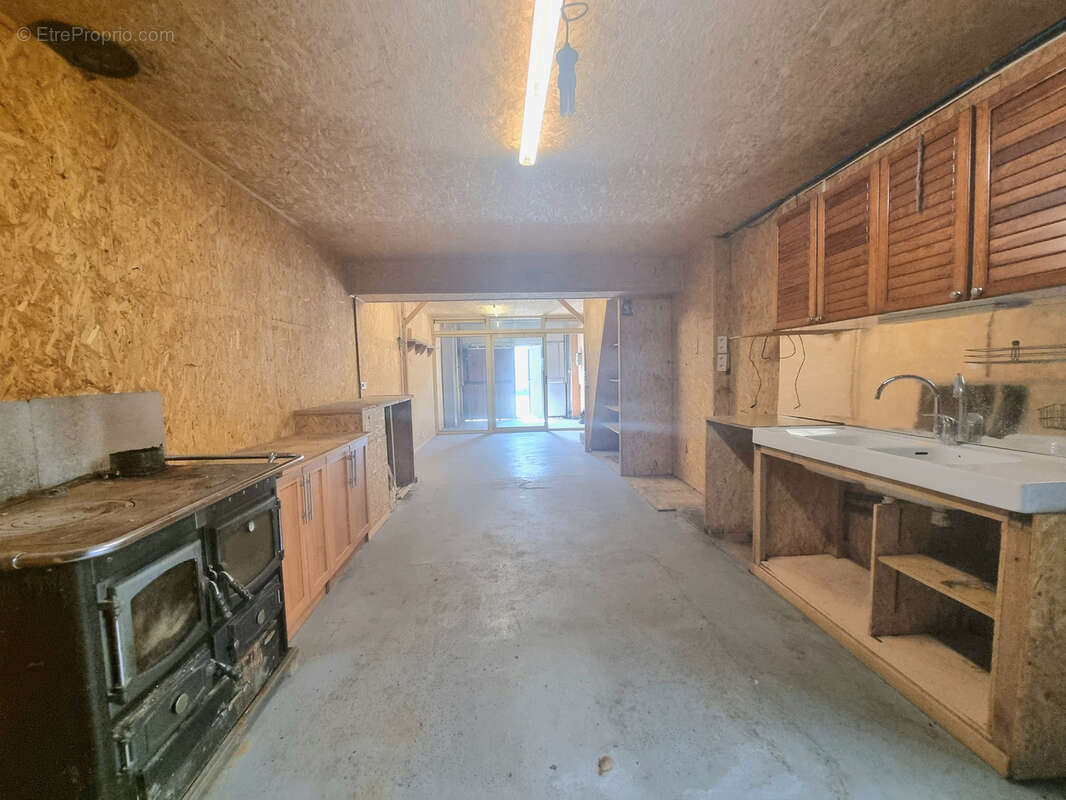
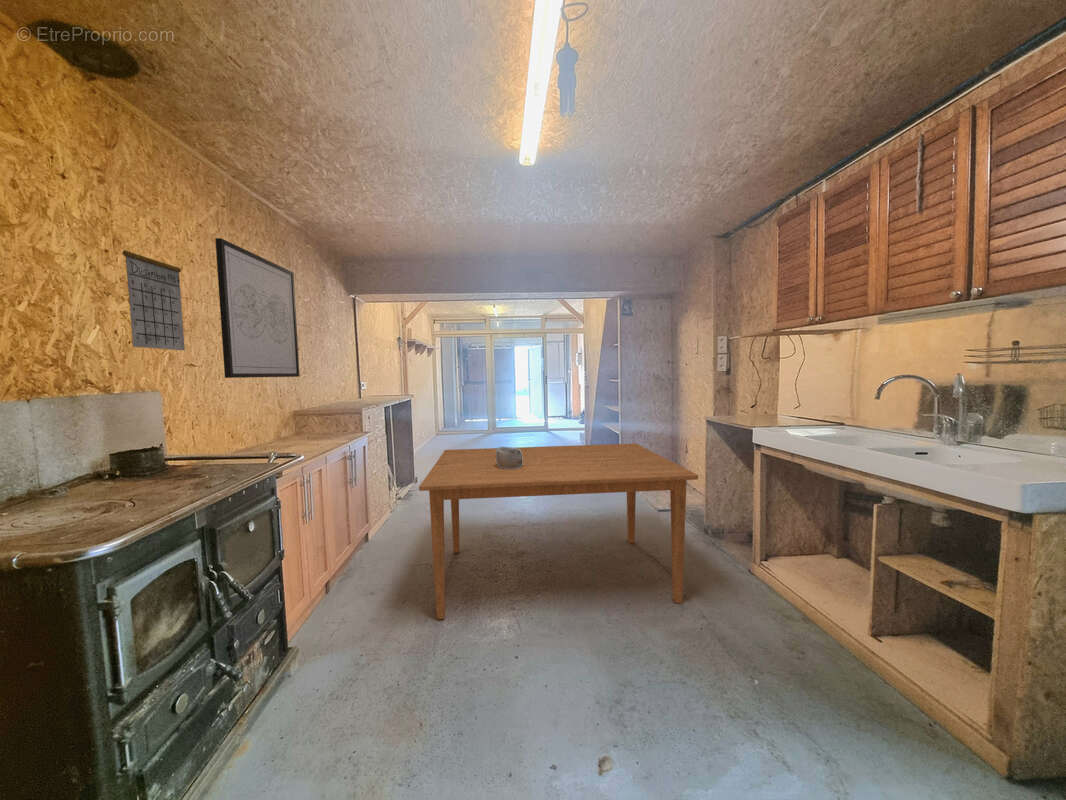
+ wall art (263, 318)
+ decorative bowl (509, 456)
+ calendar (156, 293)
+ dining table (545, 495)
